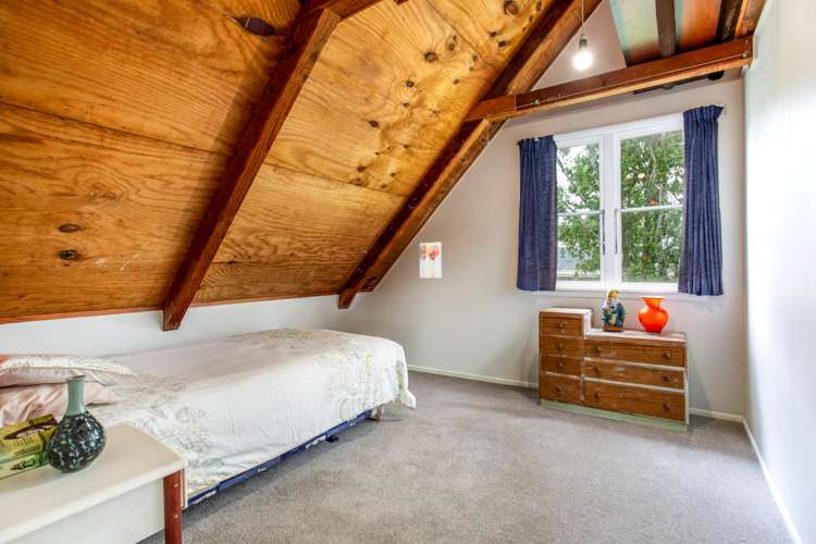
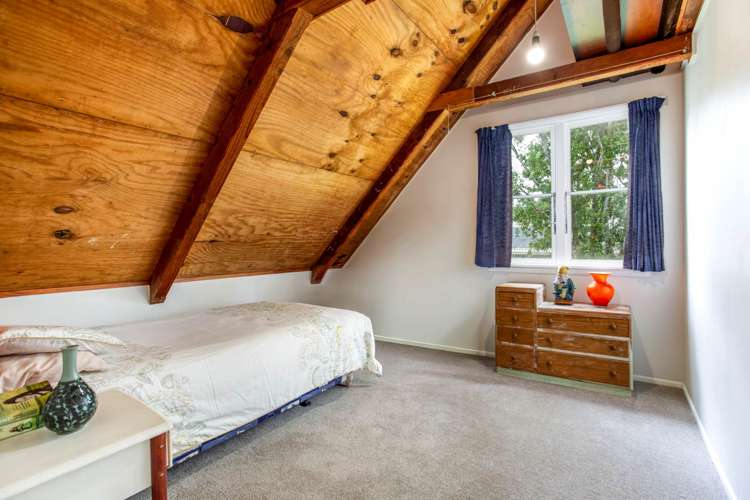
- wall art (430, 260)
